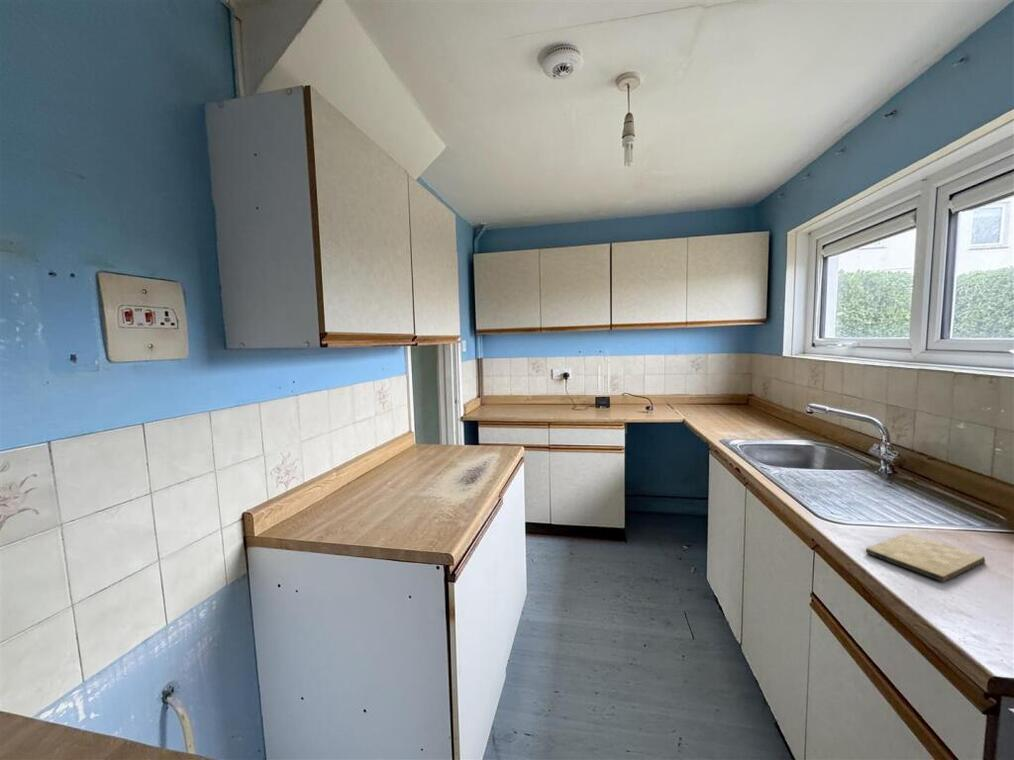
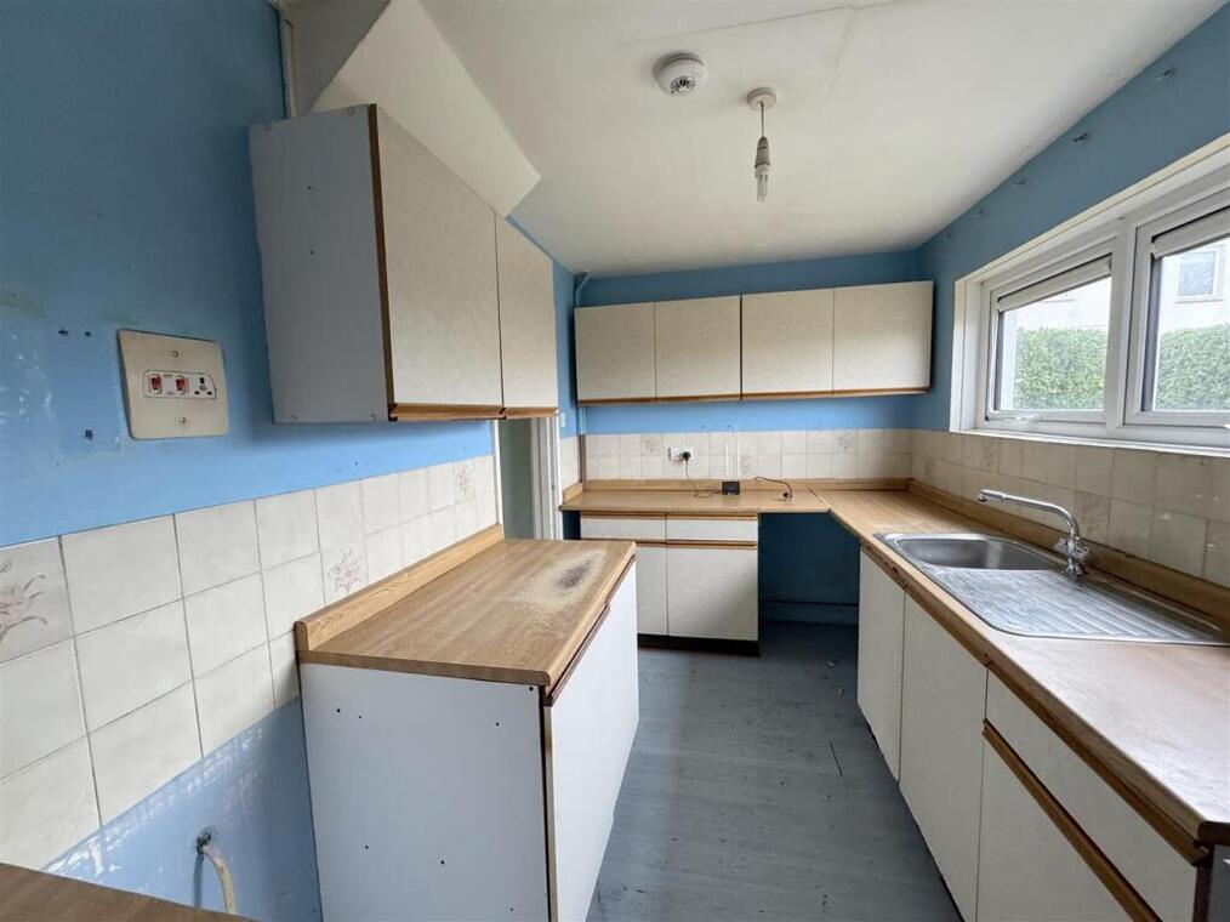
- cutting board (923, 554)
